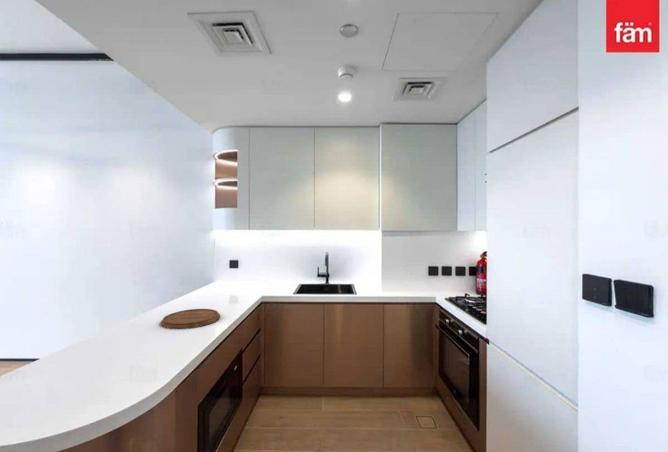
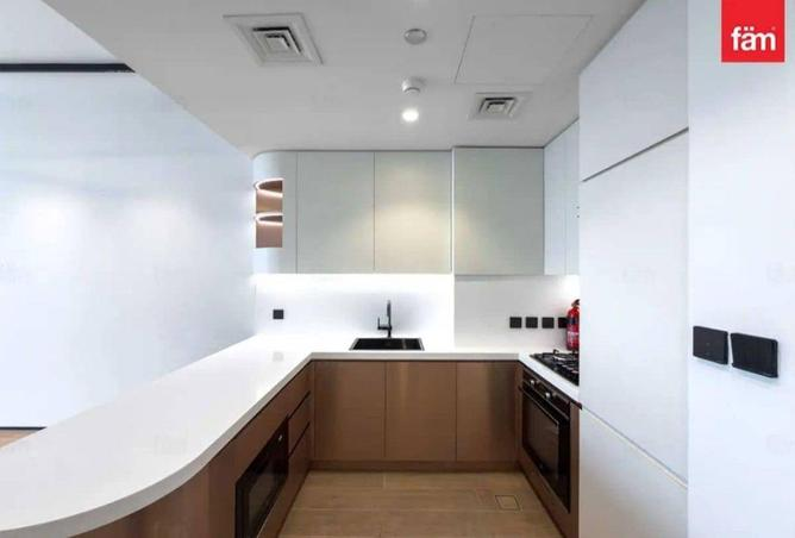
- cutting board (191, 317)
